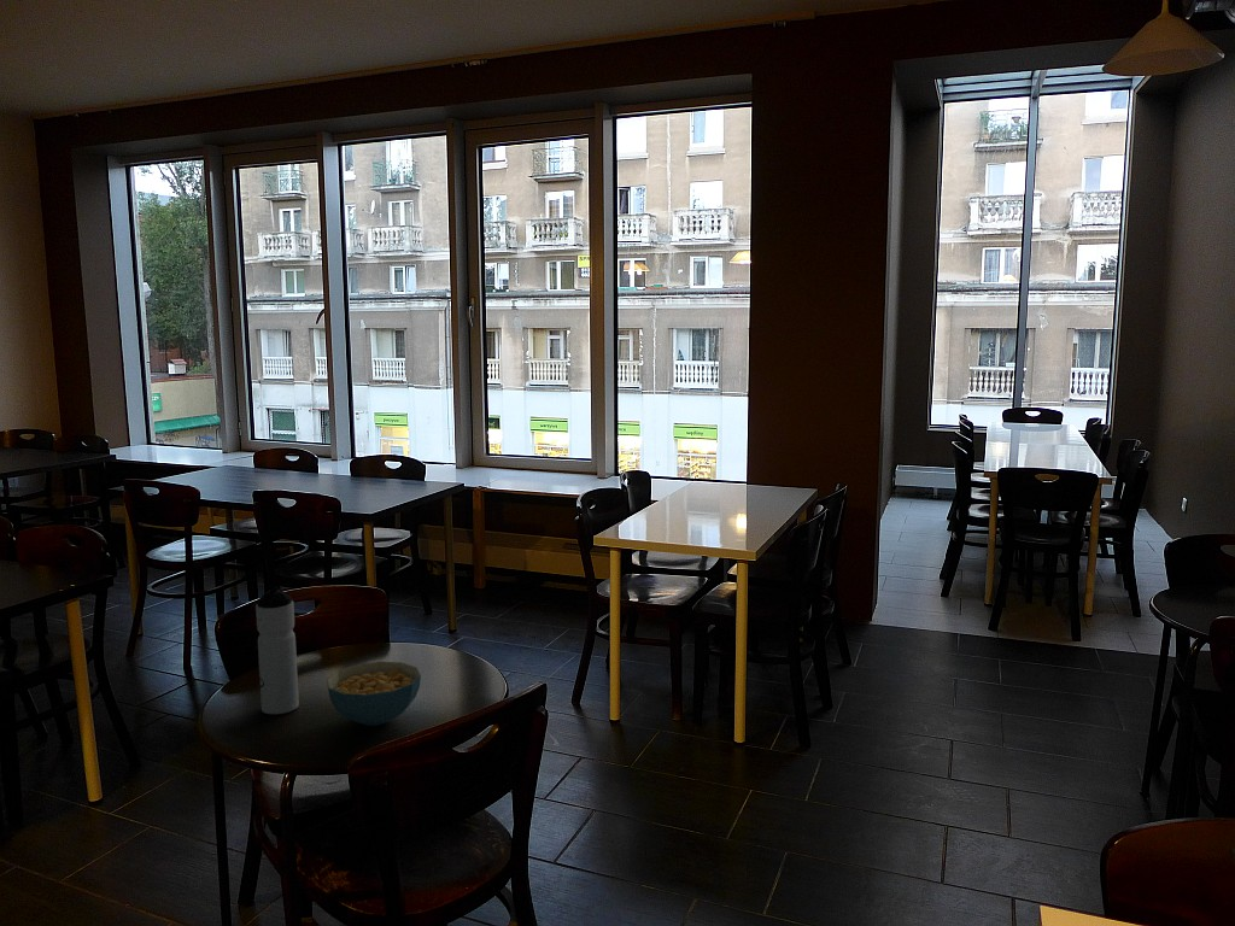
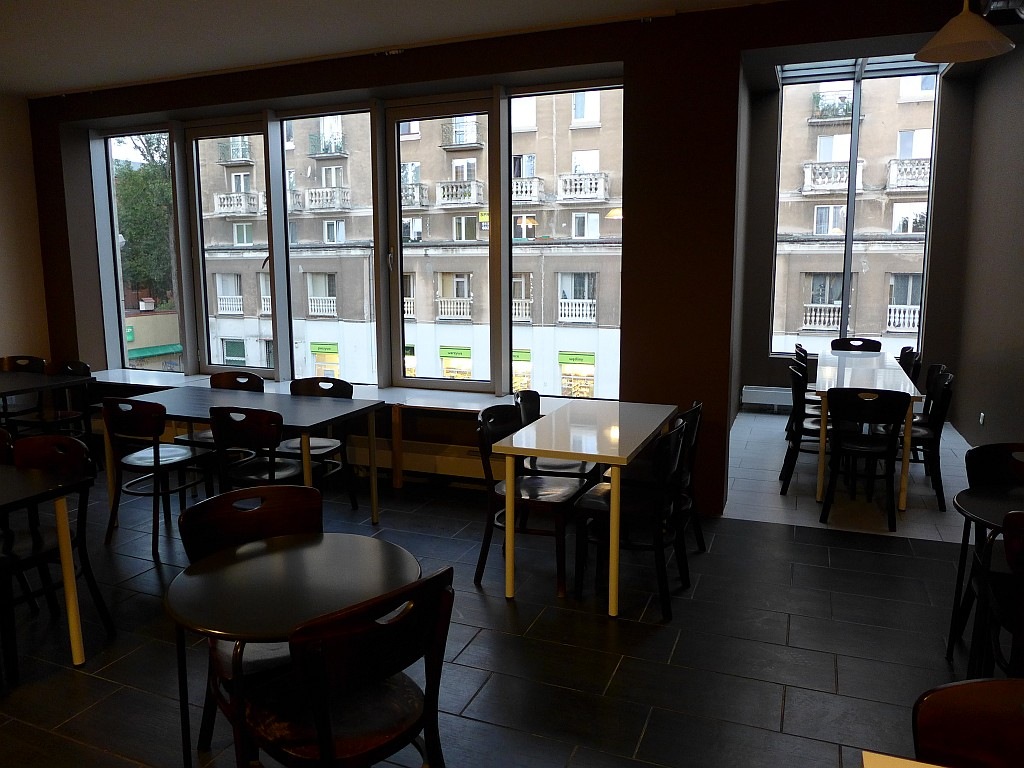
- cereal bowl (374, 698)
- water bottle (276, 647)
